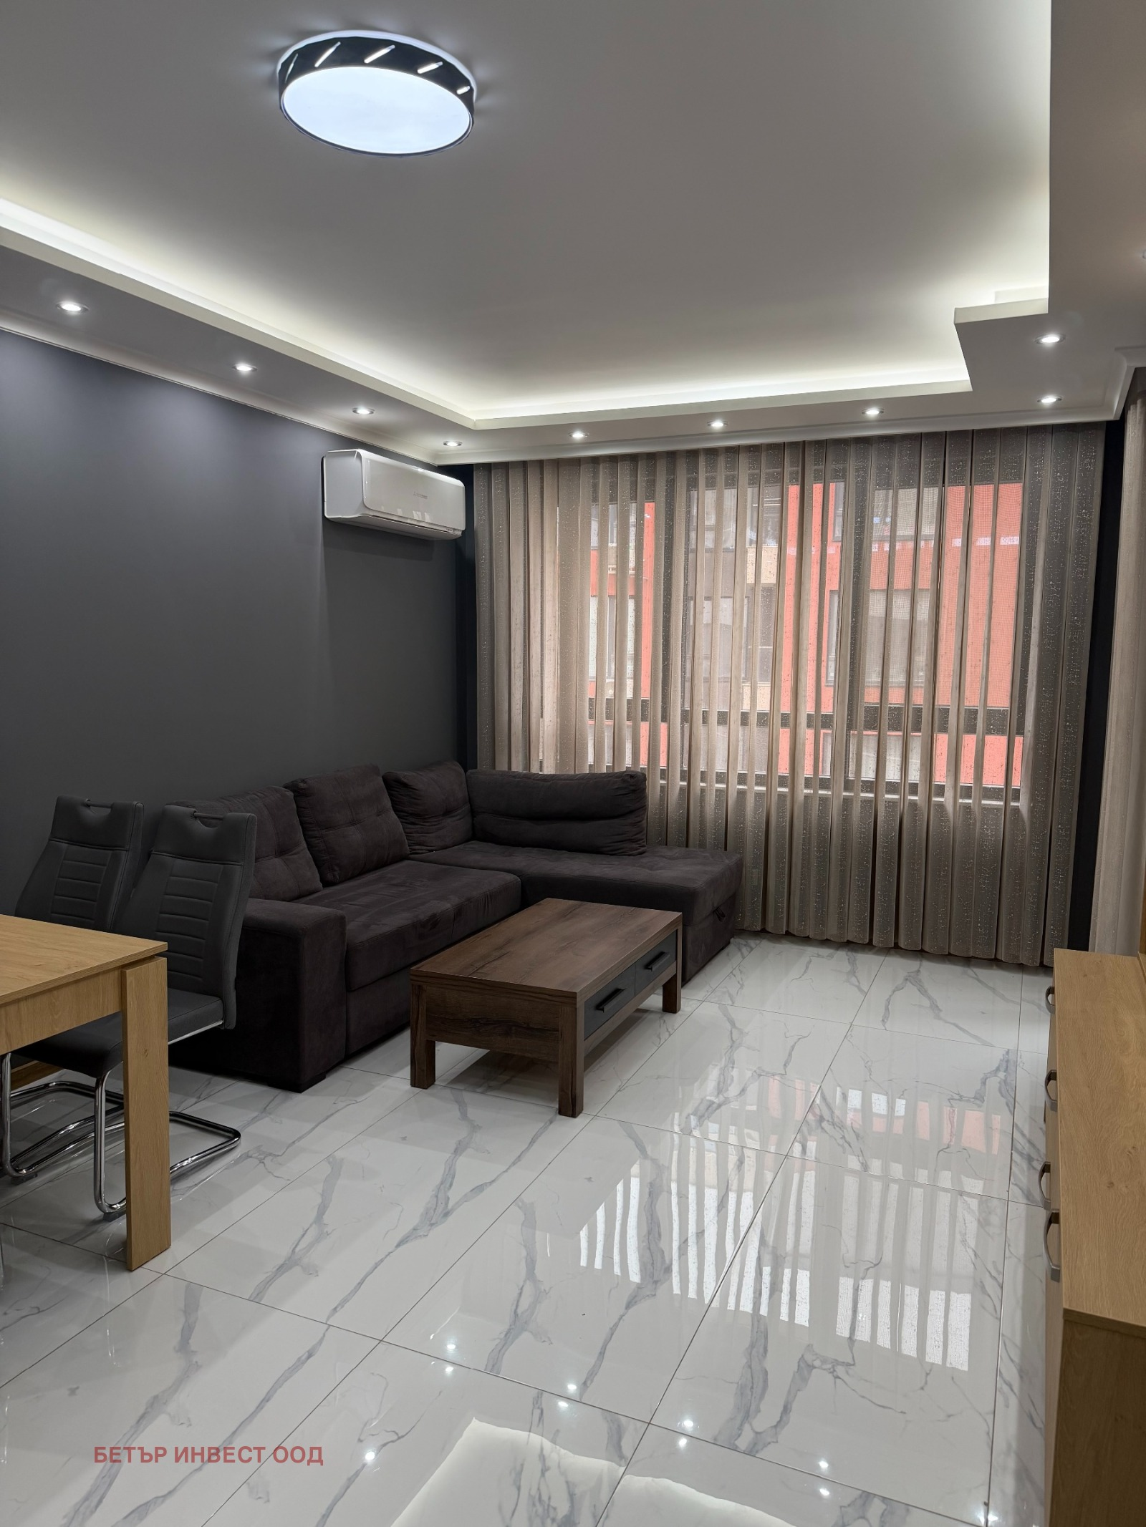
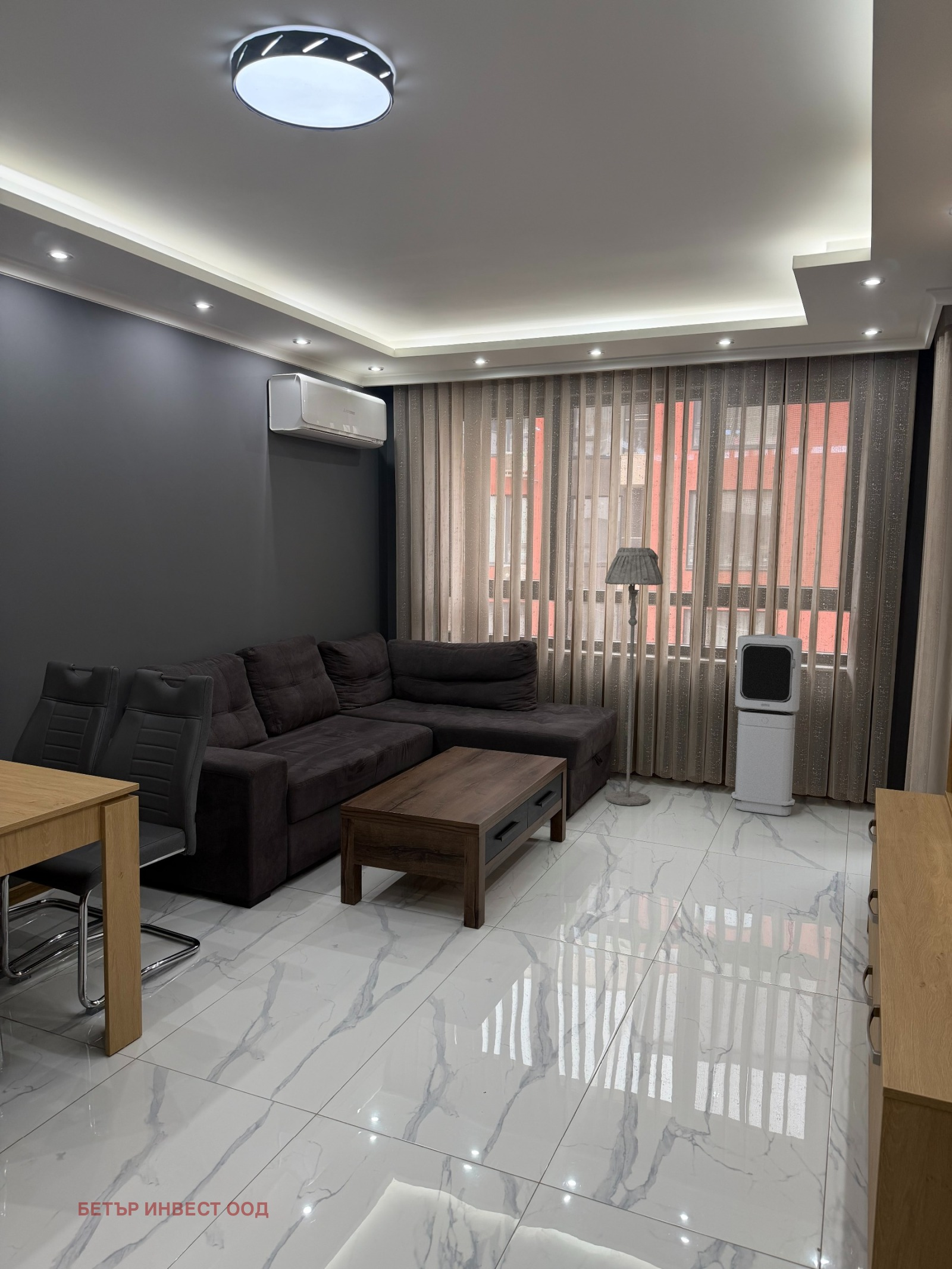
+ floor lamp (631, 675)
+ air purifier (768, 721)
